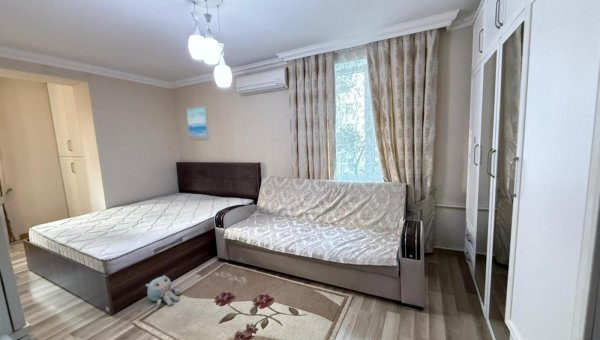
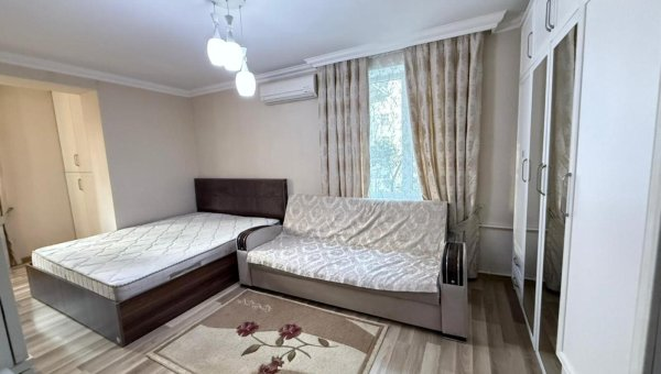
- wall art (197, 124)
- plush toy (163, 289)
